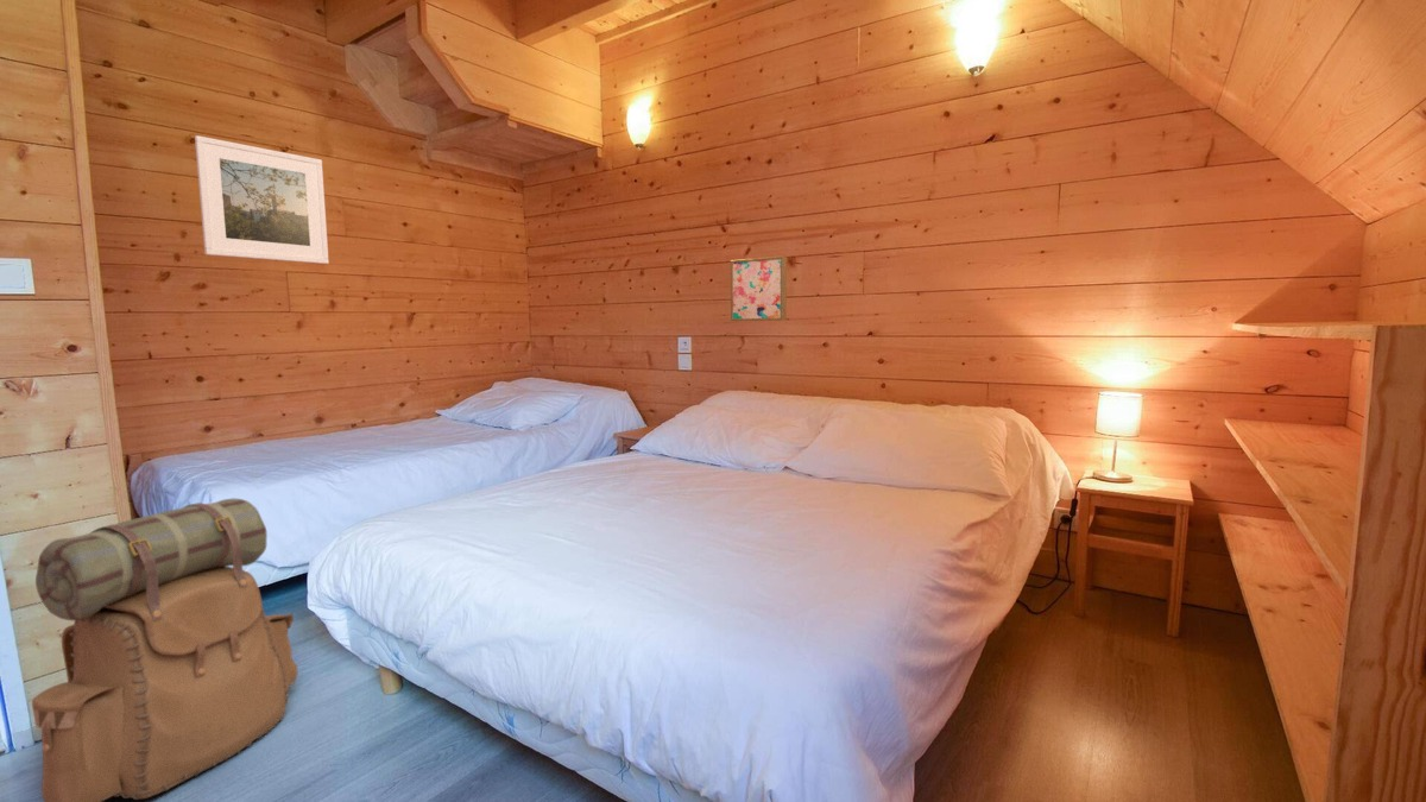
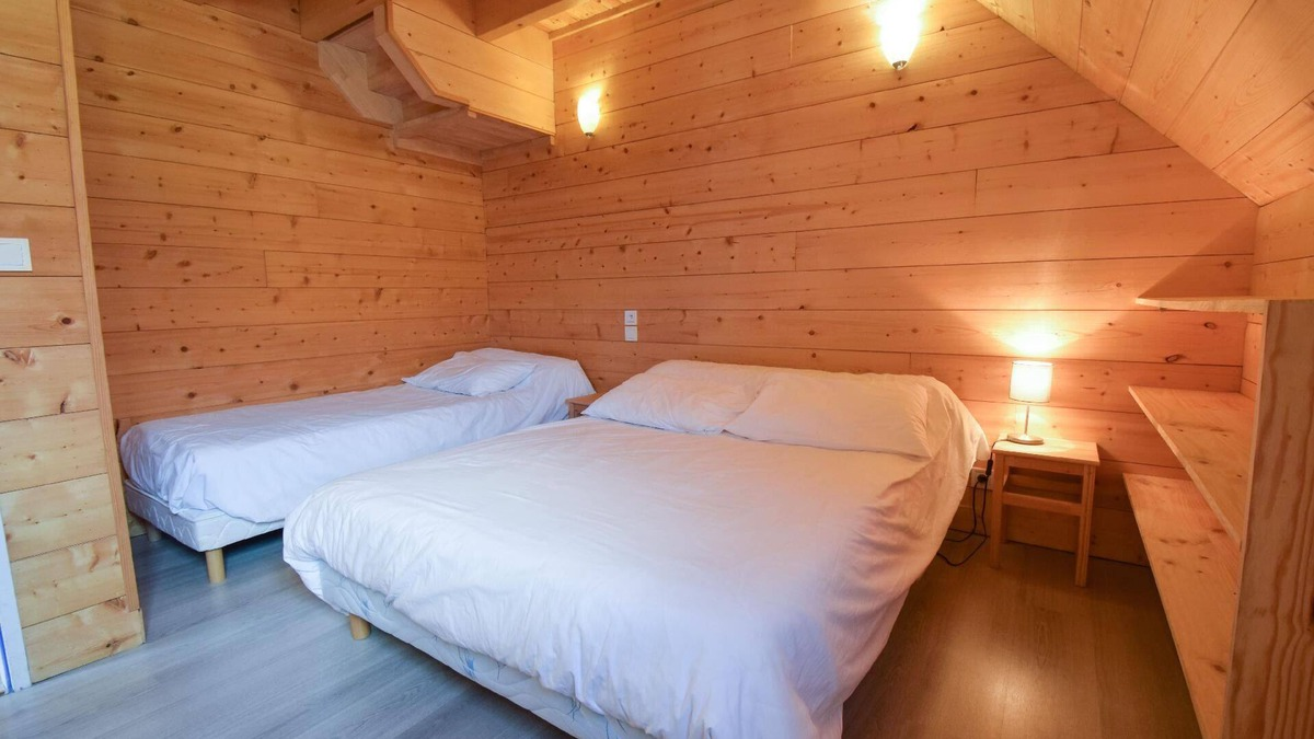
- backpack (173, 627)
- wall art (757, 289)
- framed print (266, 204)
